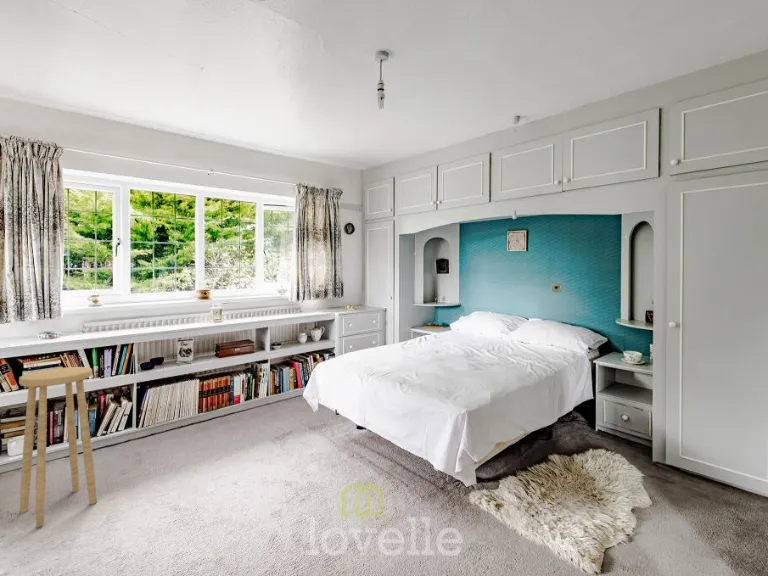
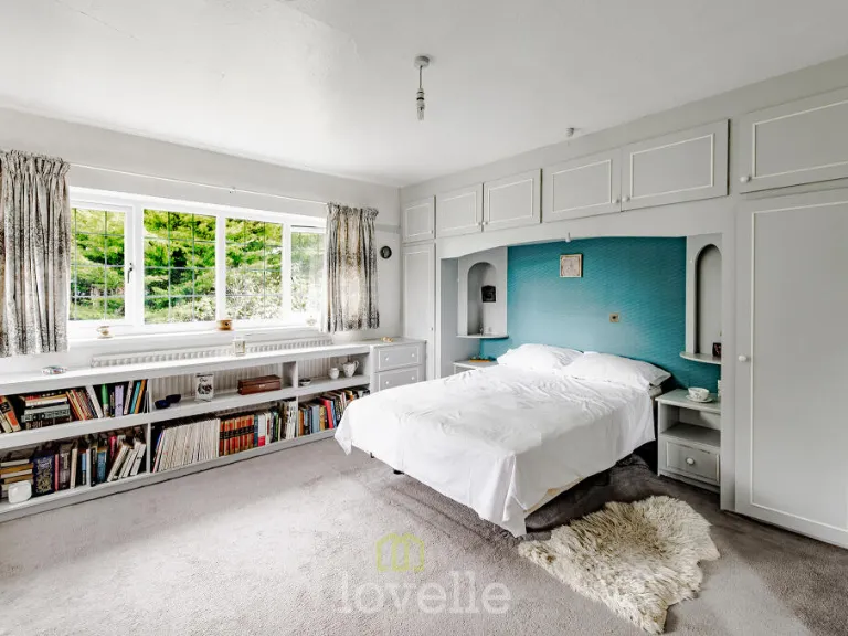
- stool (68, 440)
